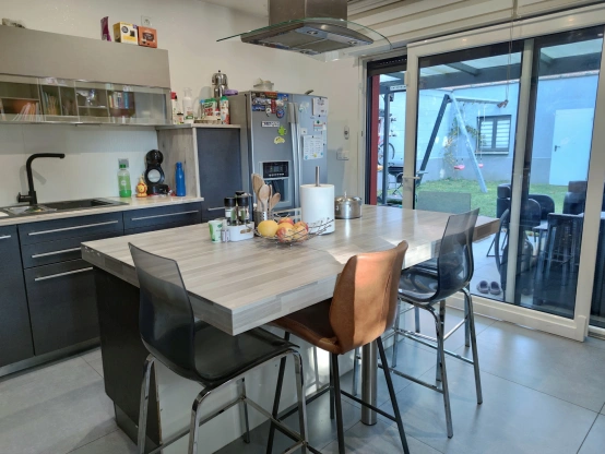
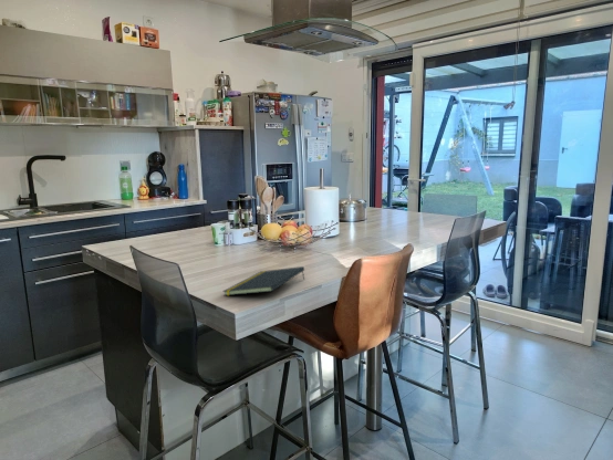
+ notepad (266, 280)
